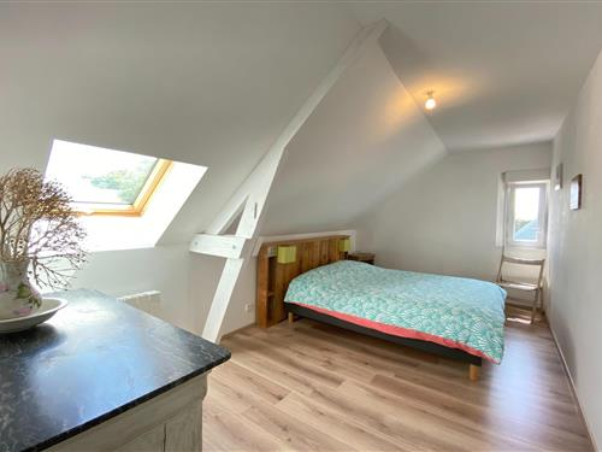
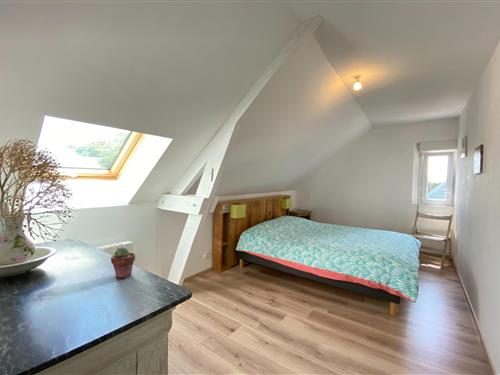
+ potted succulent (123, 261)
